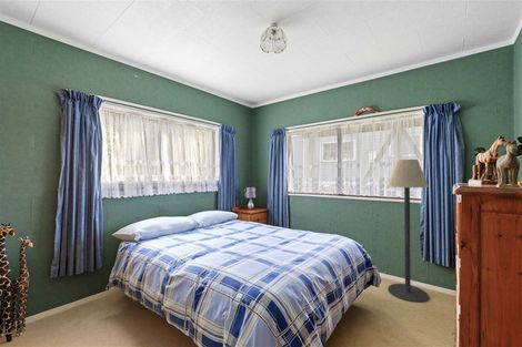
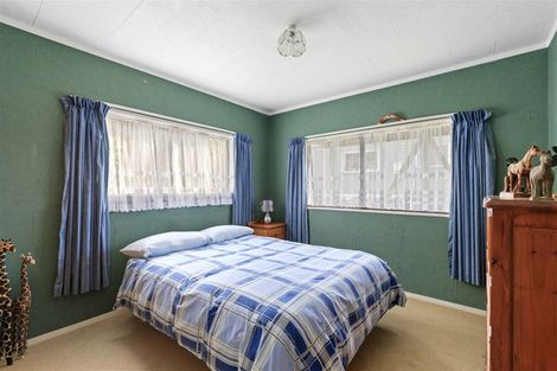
- floor lamp (406, 226)
